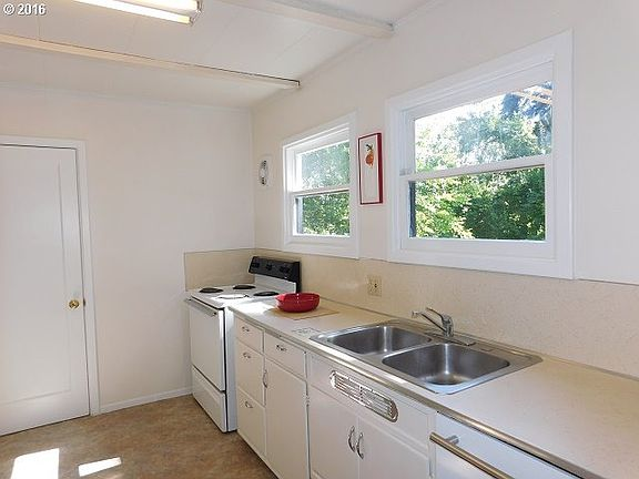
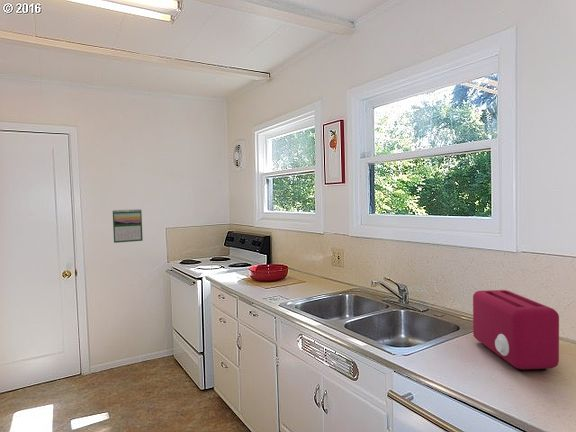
+ calendar (127, 225)
+ toaster (509, 327)
